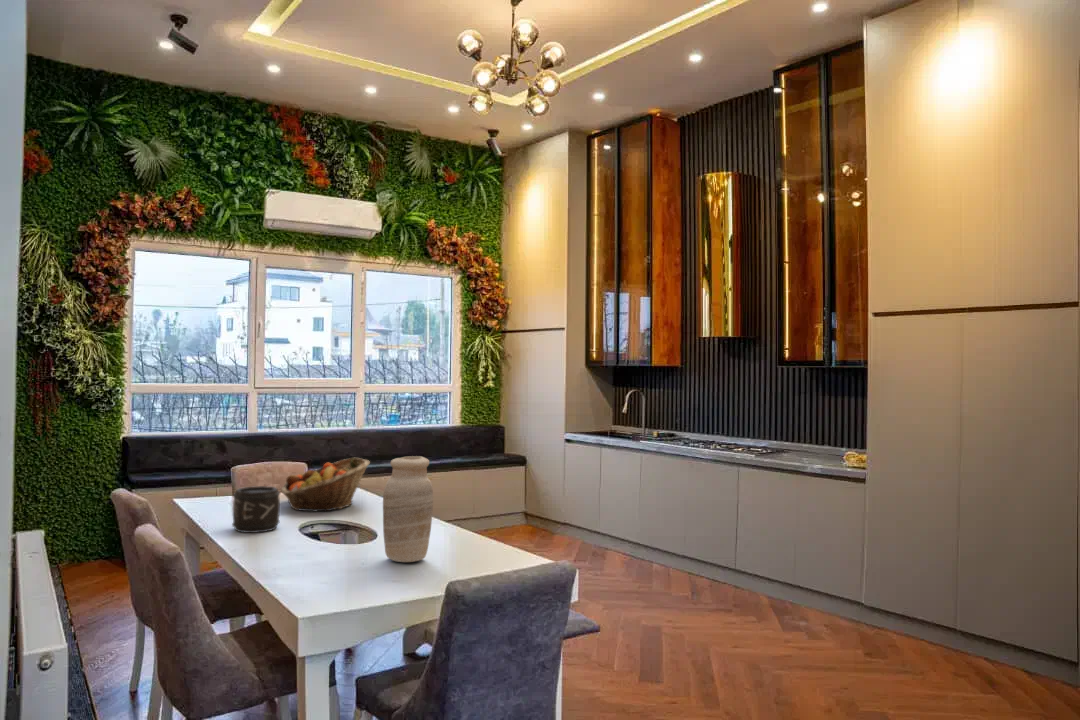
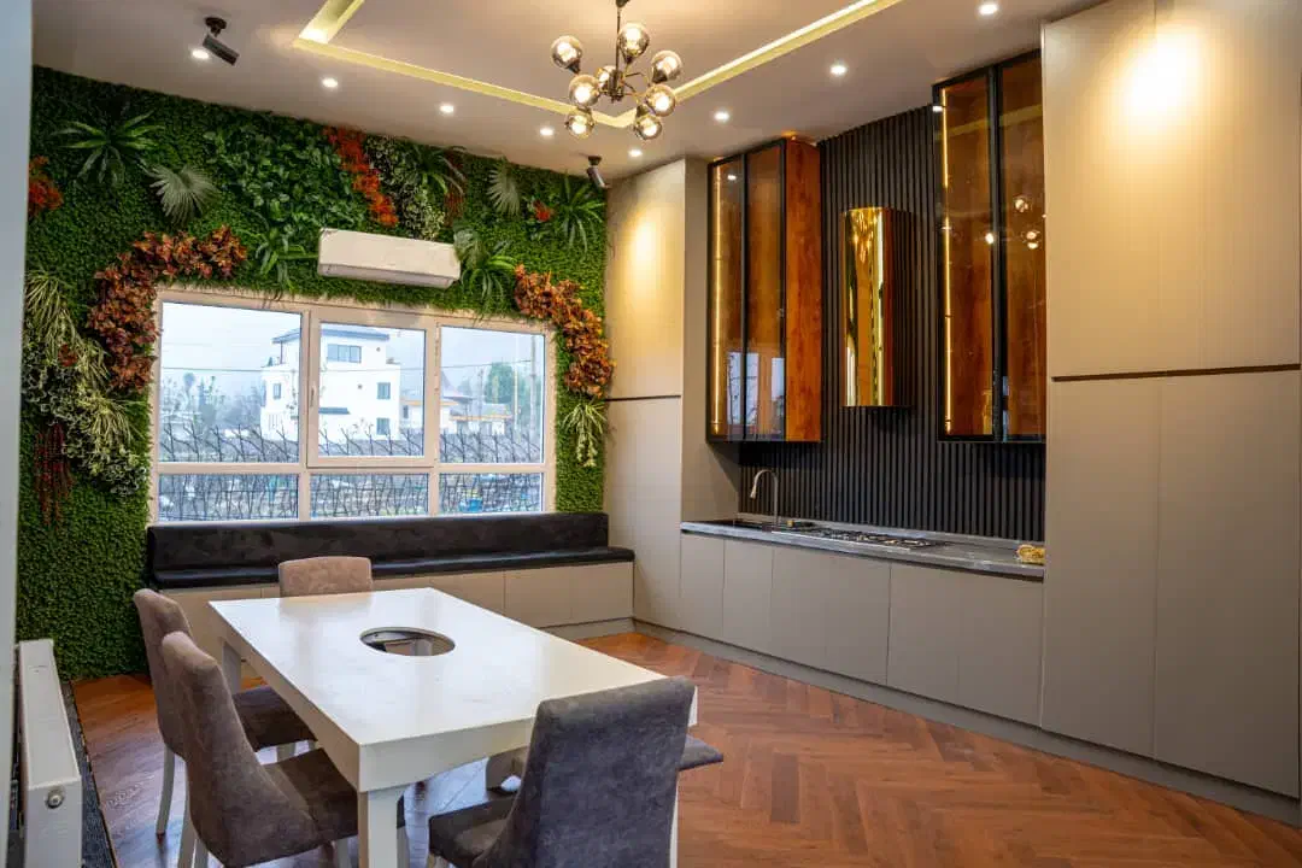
- fruit basket (325, 483)
- vase (408, 508)
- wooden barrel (255, 509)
